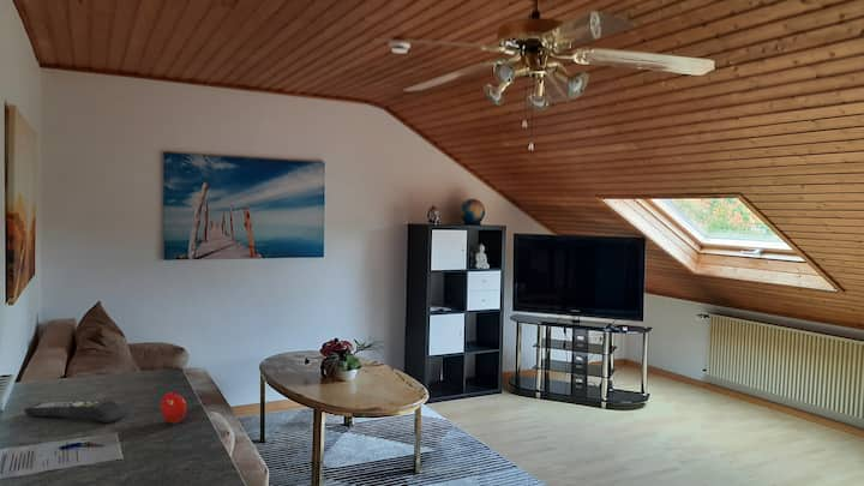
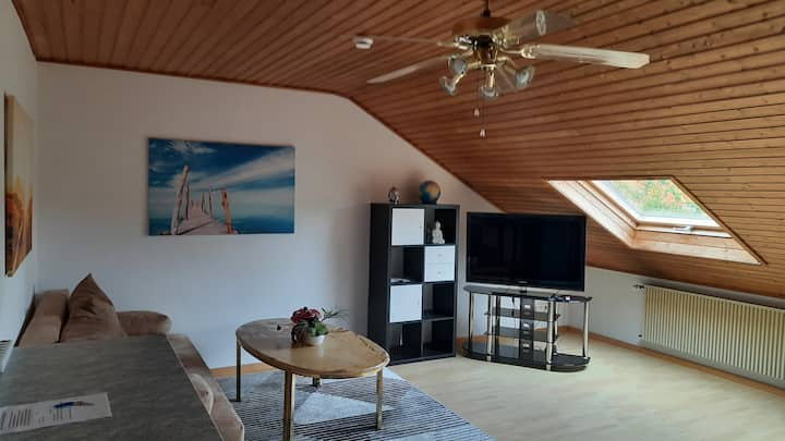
- remote control (73, 409)
- apple (173, 406)
